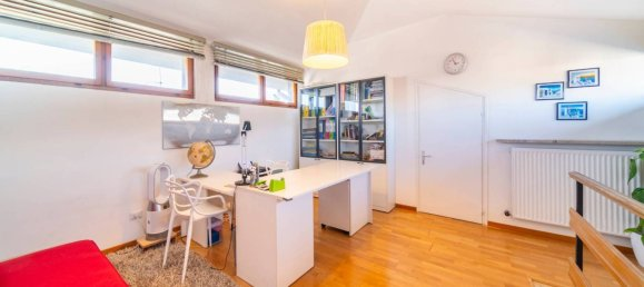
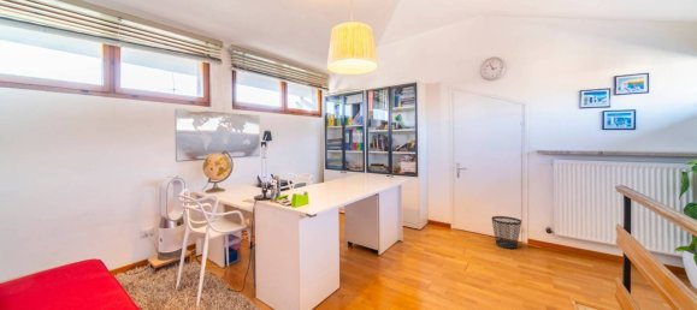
+ wastebasket (506, 232)
